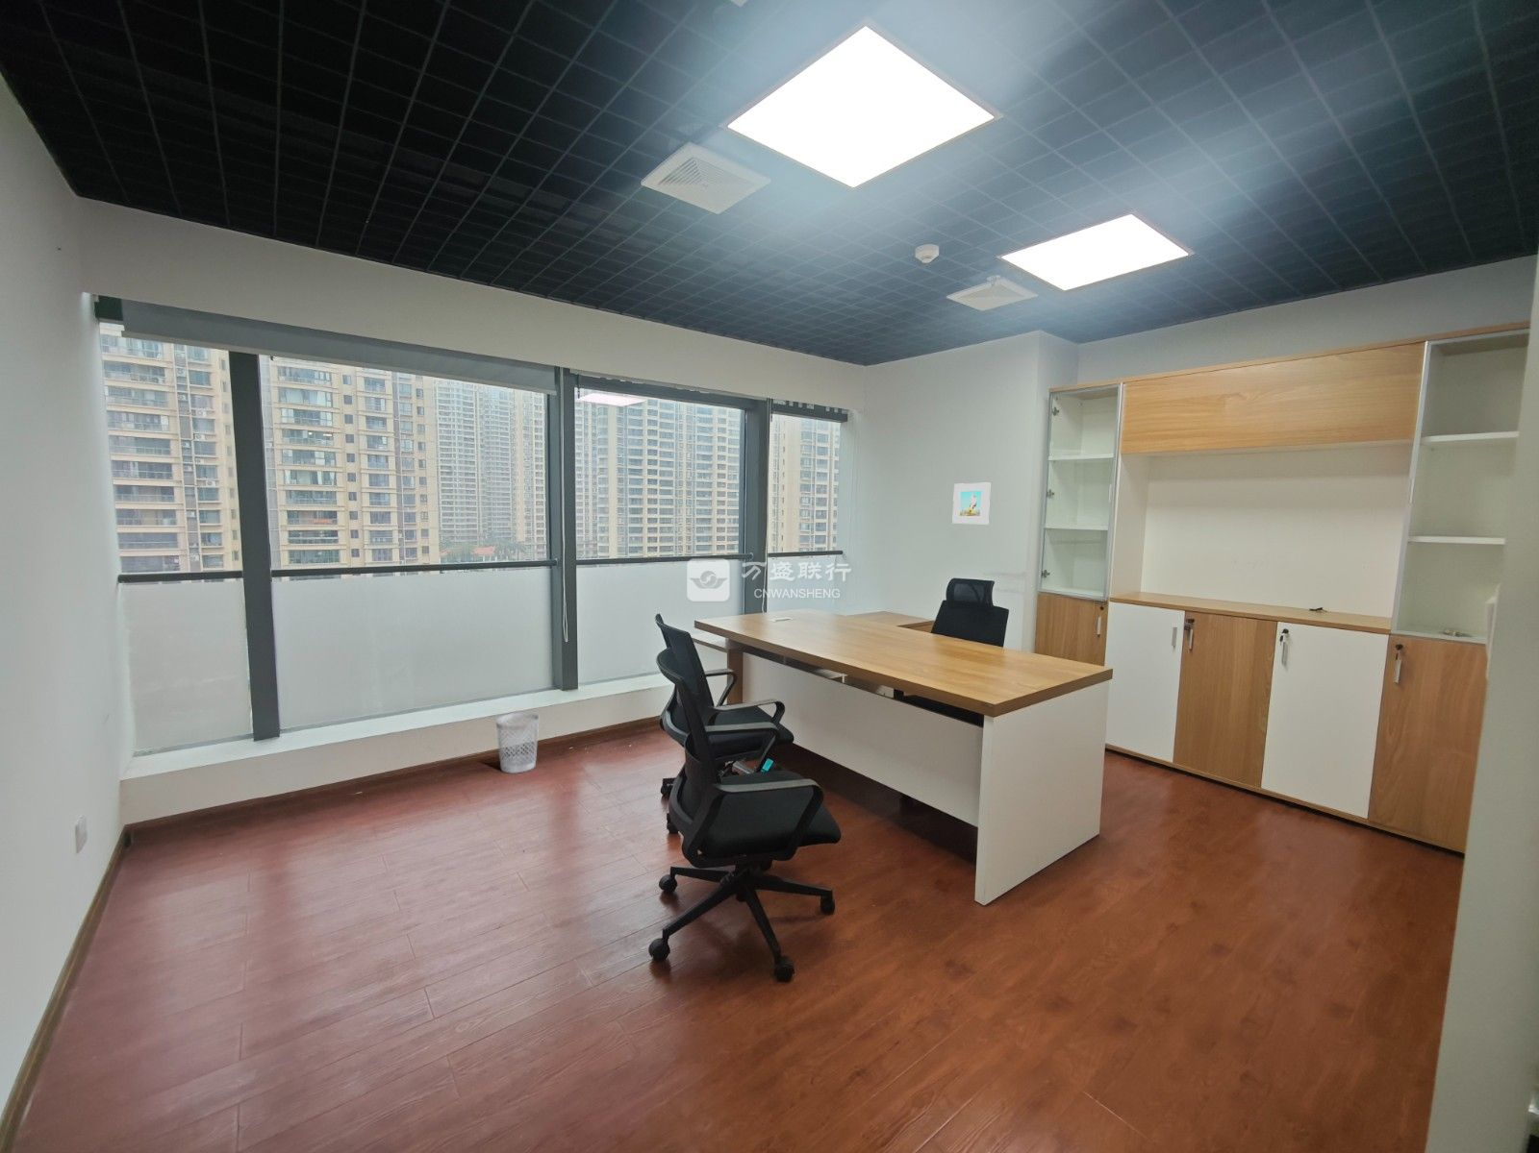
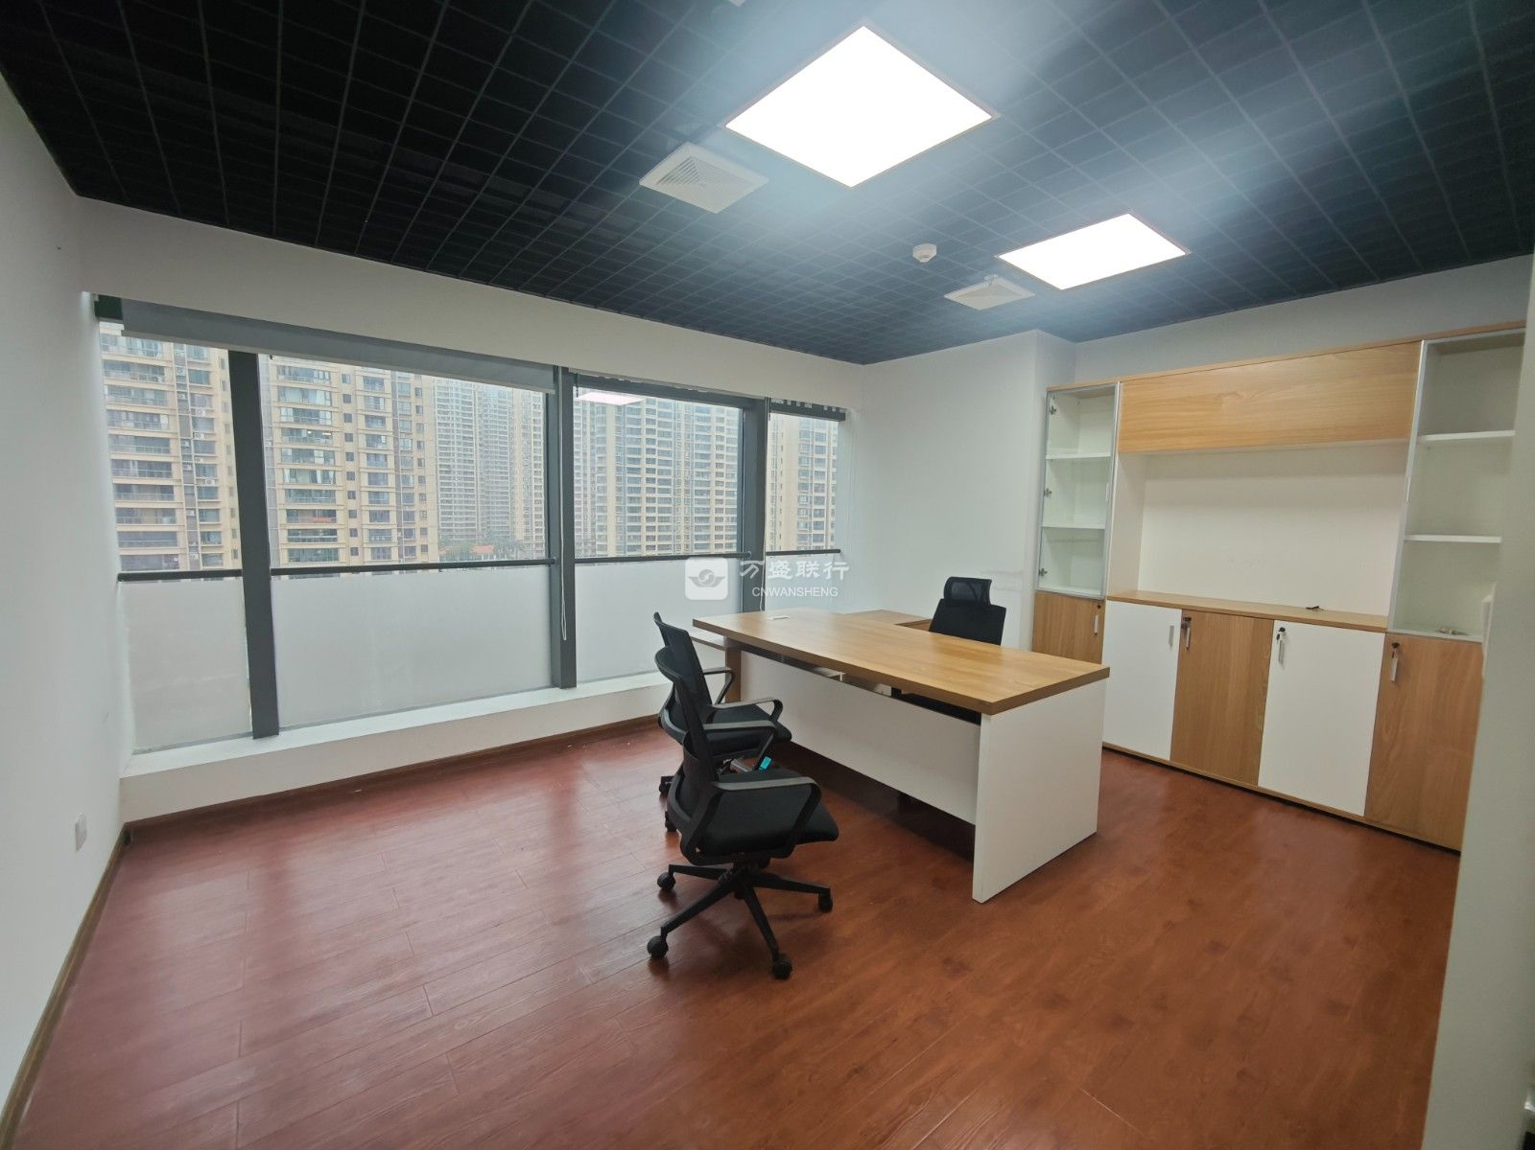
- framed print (971, 504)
- wastebasket (517, 742)
